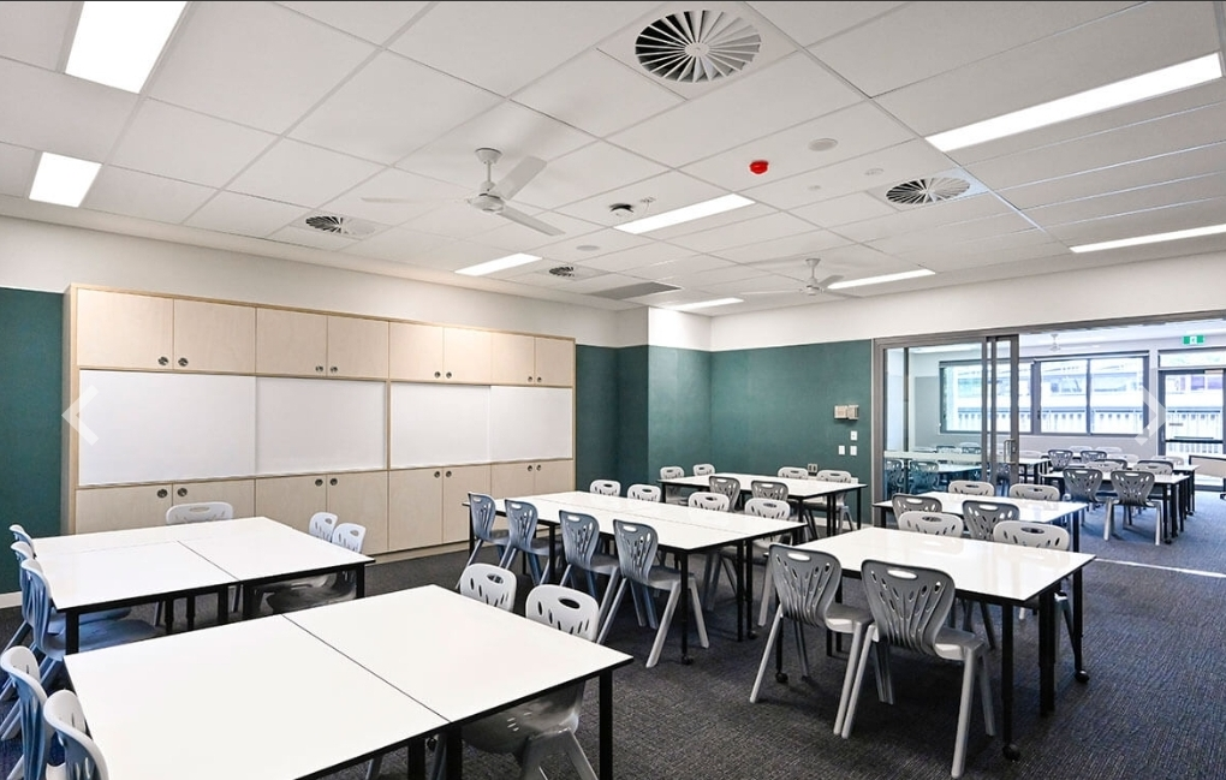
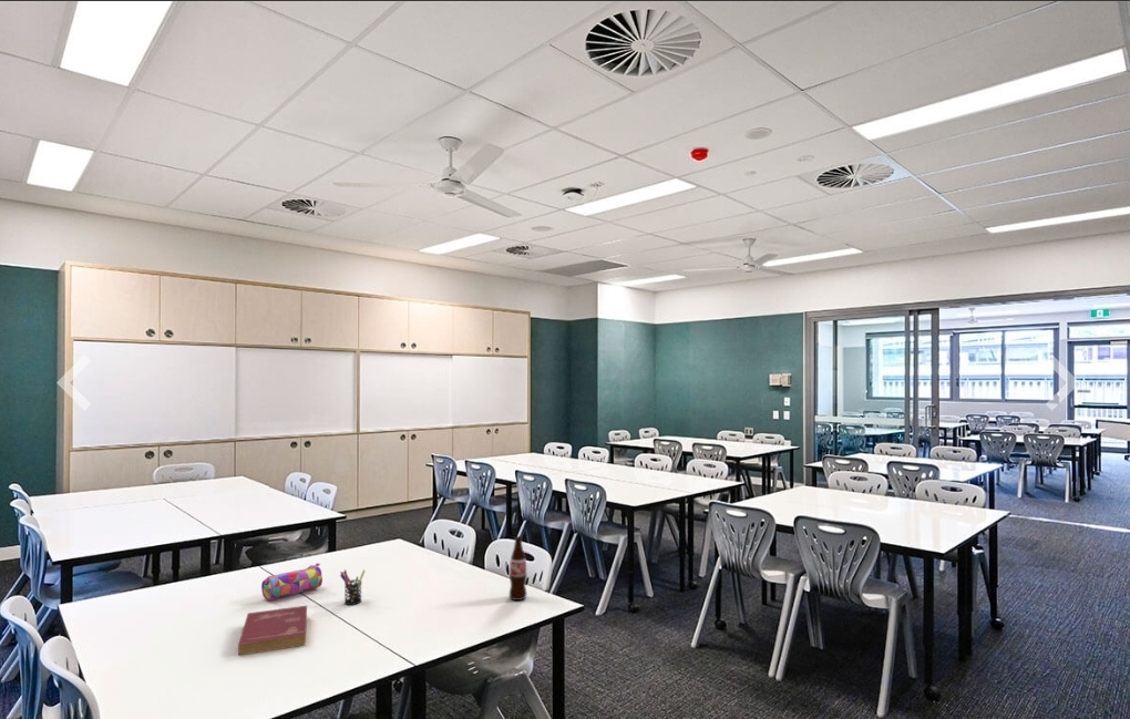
+ bottle (517, 567)
+ pencil case (292, 582)
+ book (275, 628)
+ pen holder (352, 585)
